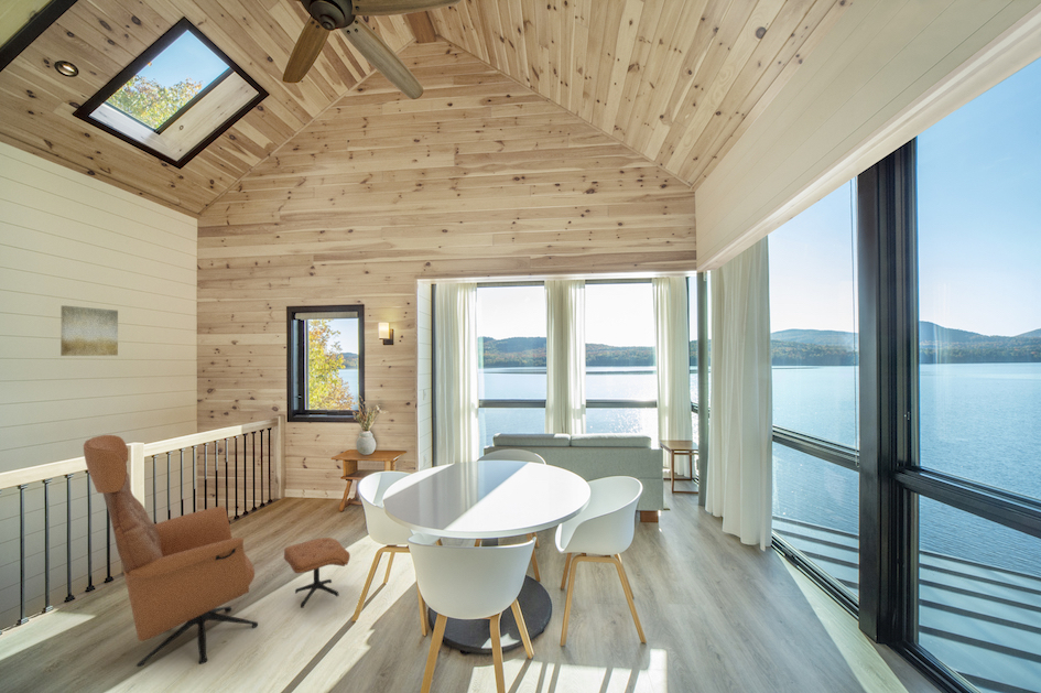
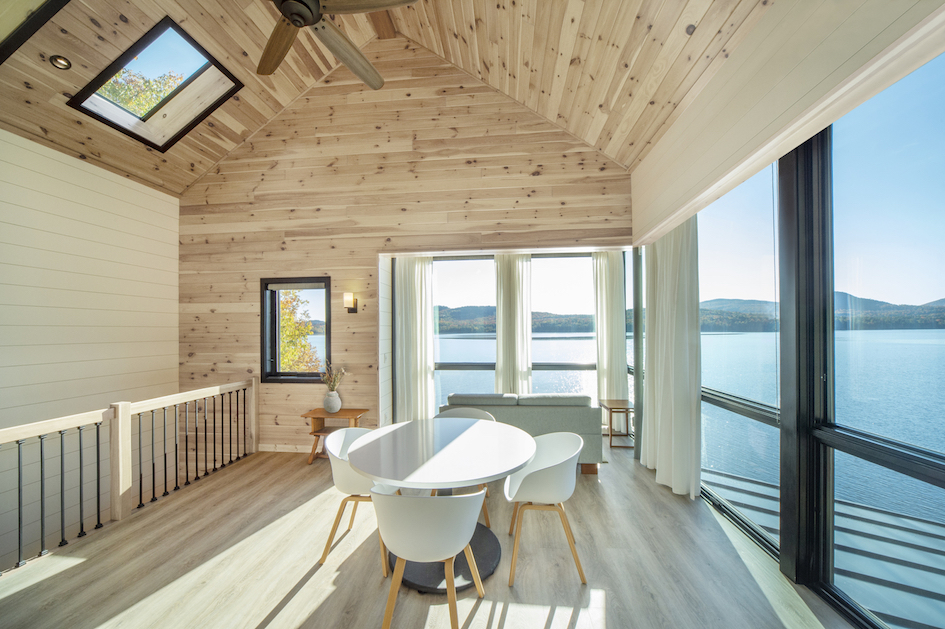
- lounge chair (226, 527)
- wall art (90, 332)
